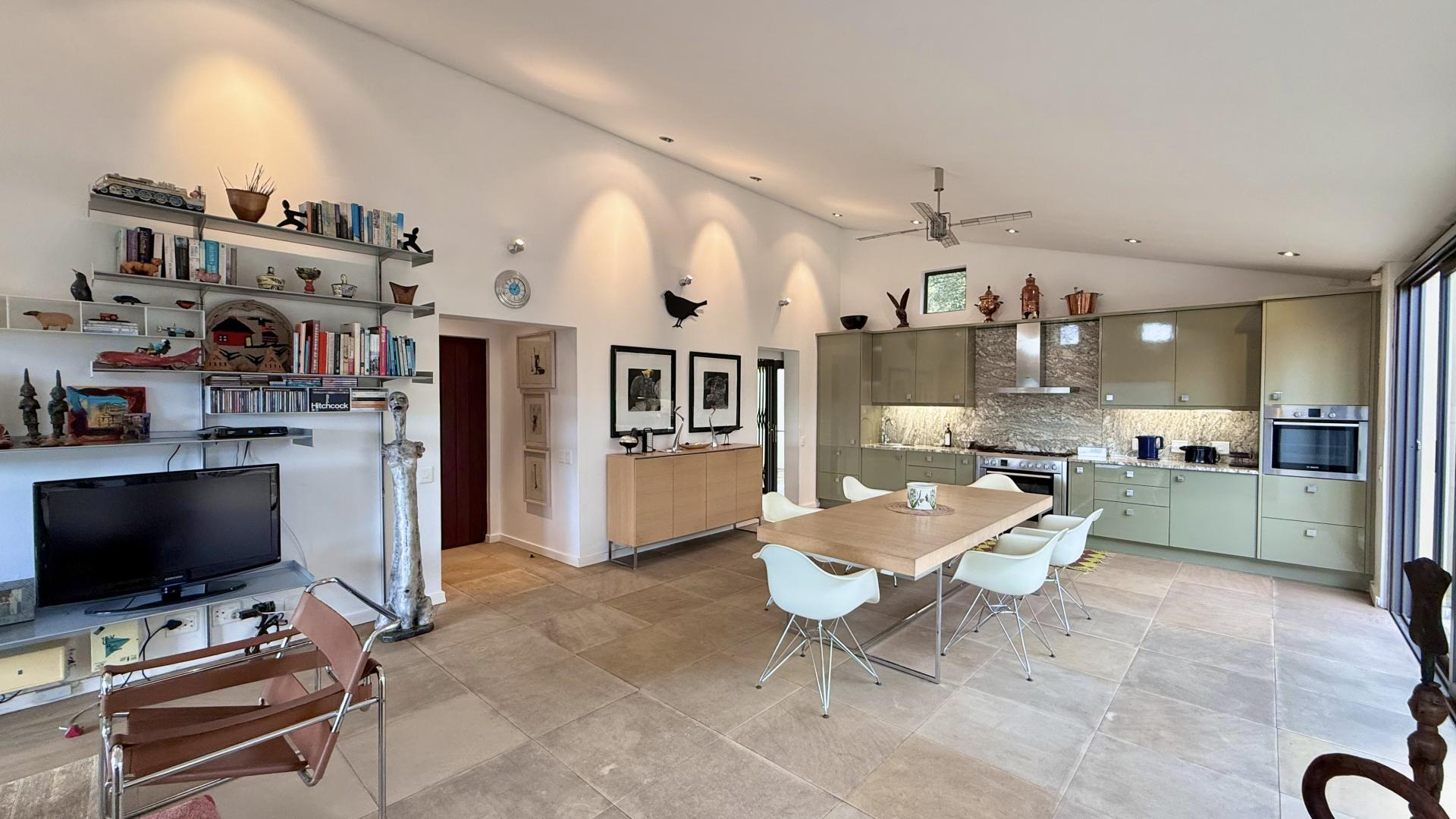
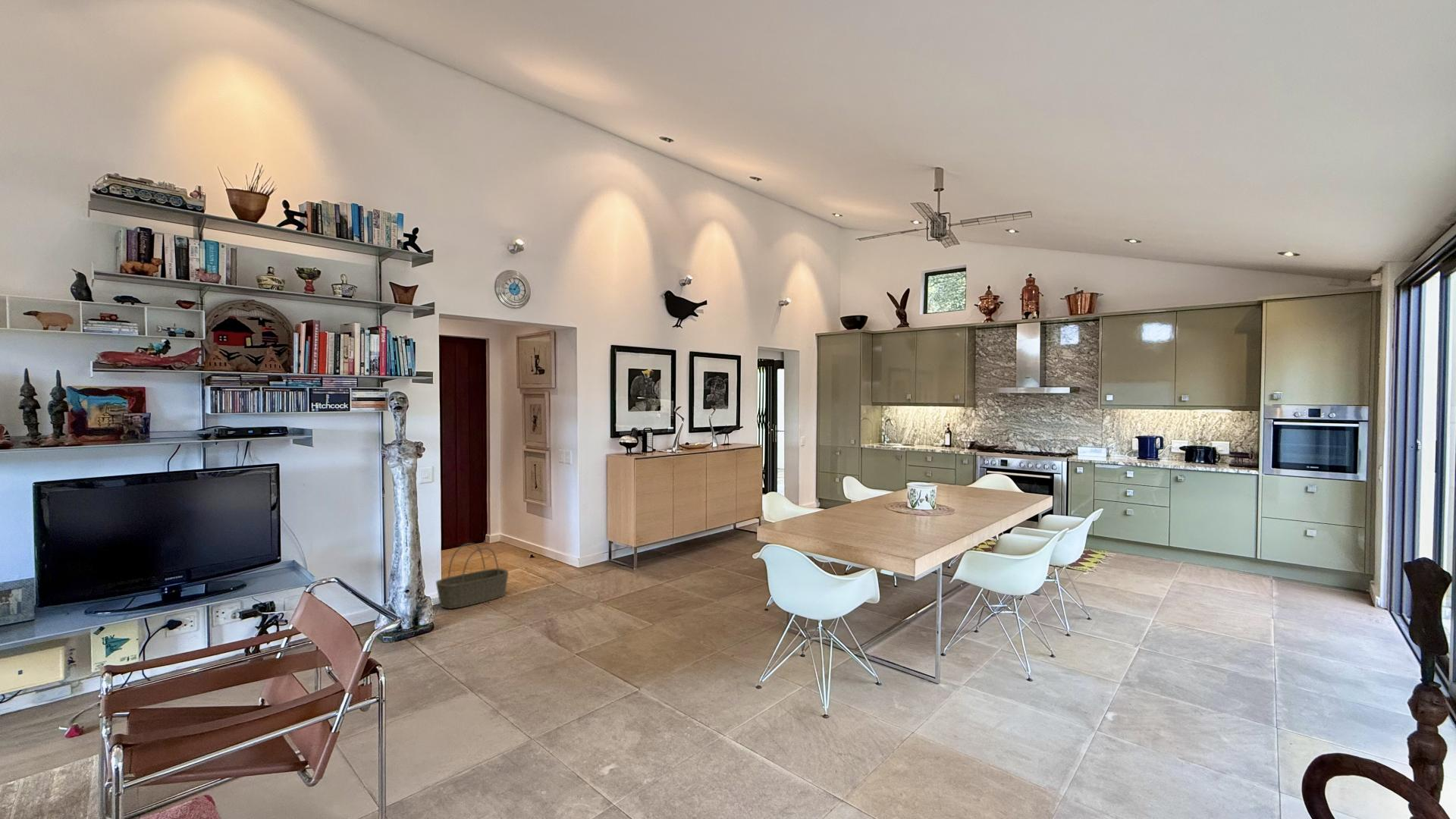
+ basket (472, 573)
